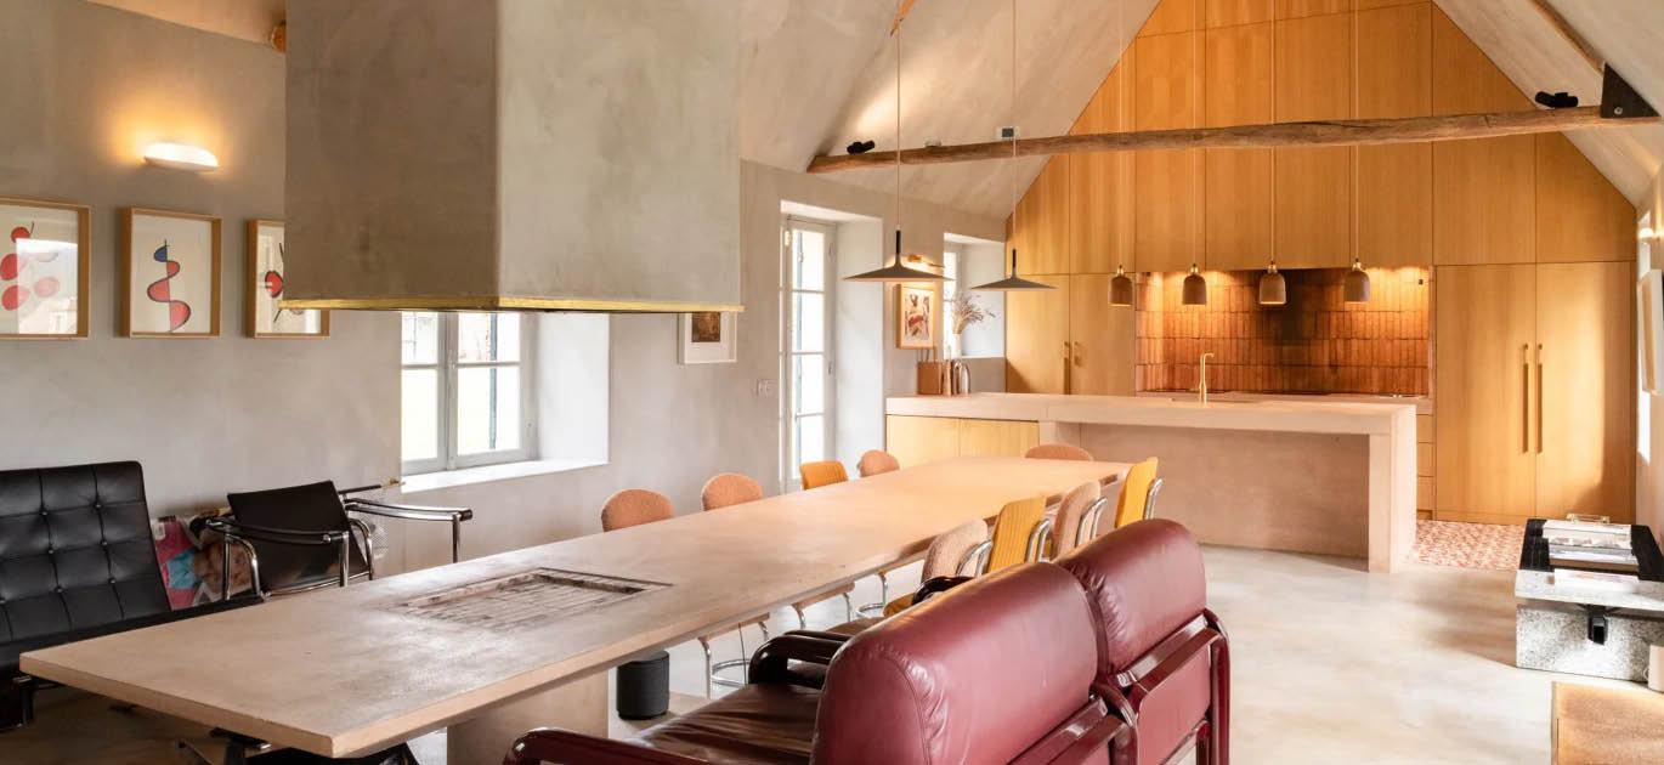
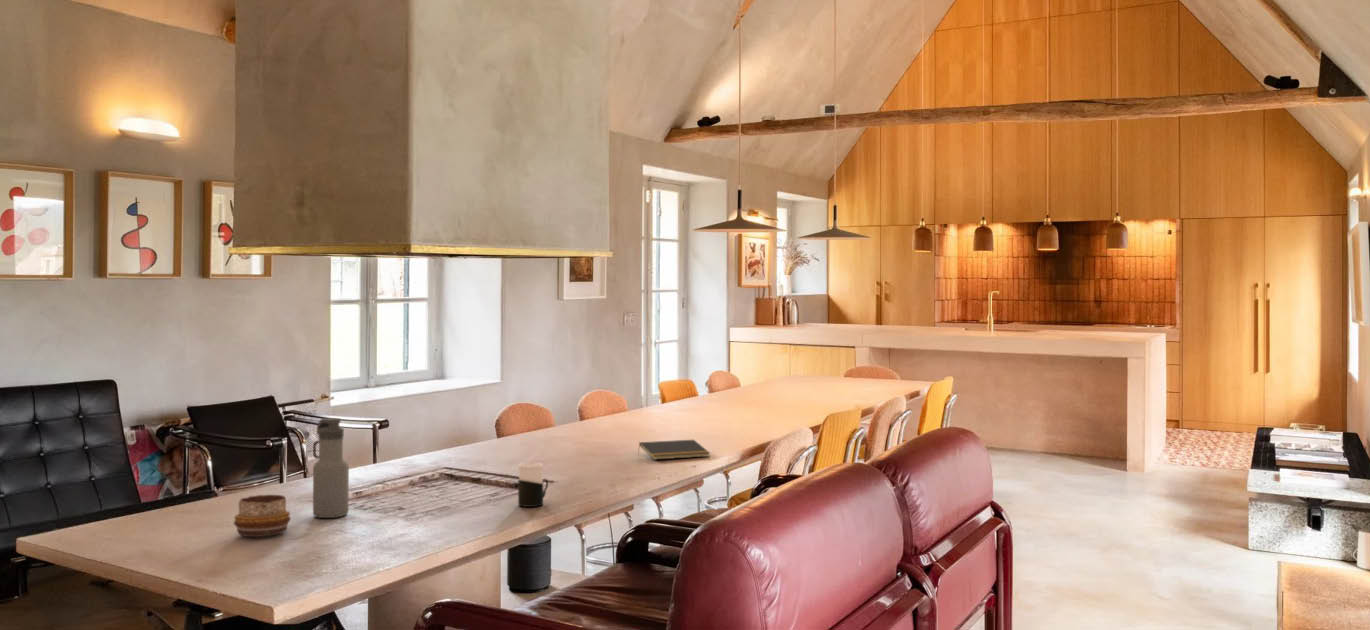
+ decorative bowl (262, 516)
+ notepad (674, 449)
+ cup (534, 483)
+ water bottle (330, 466)
